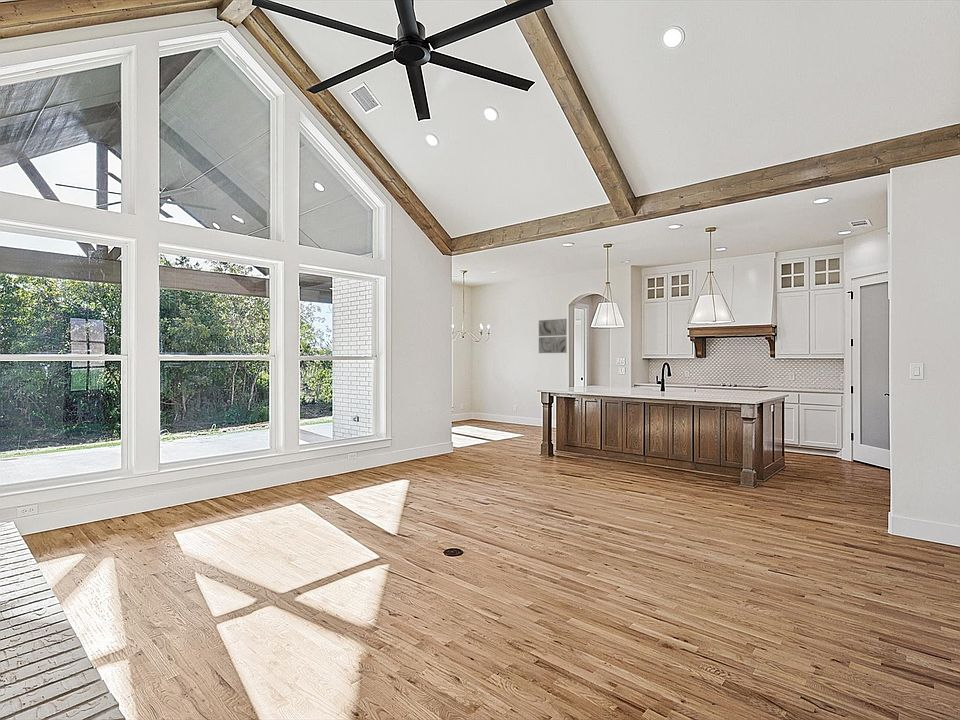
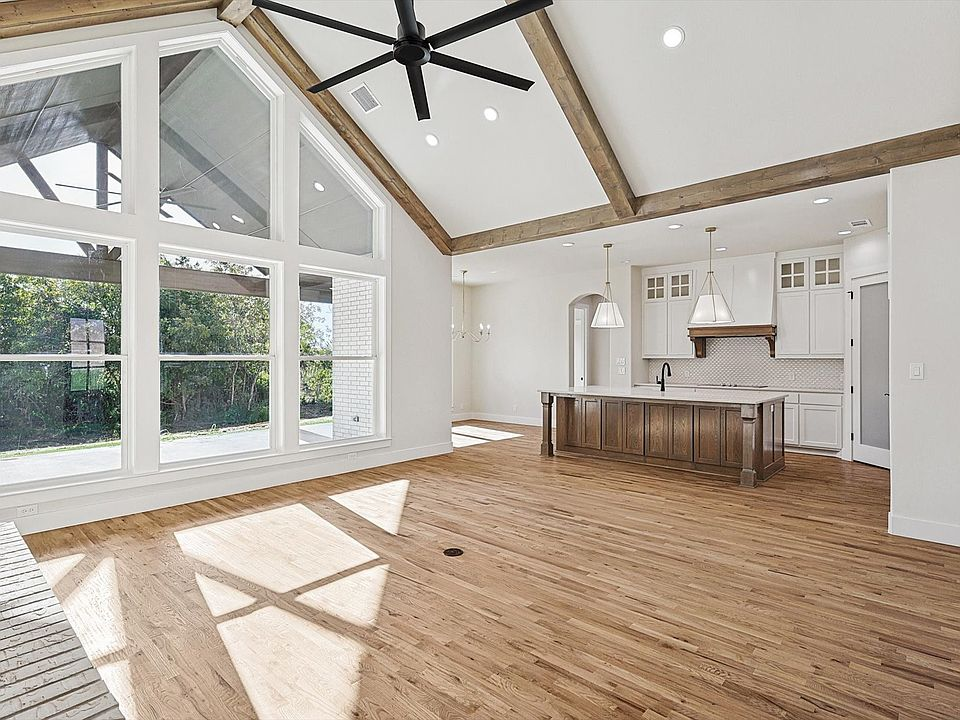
- wall art (552, 335)
